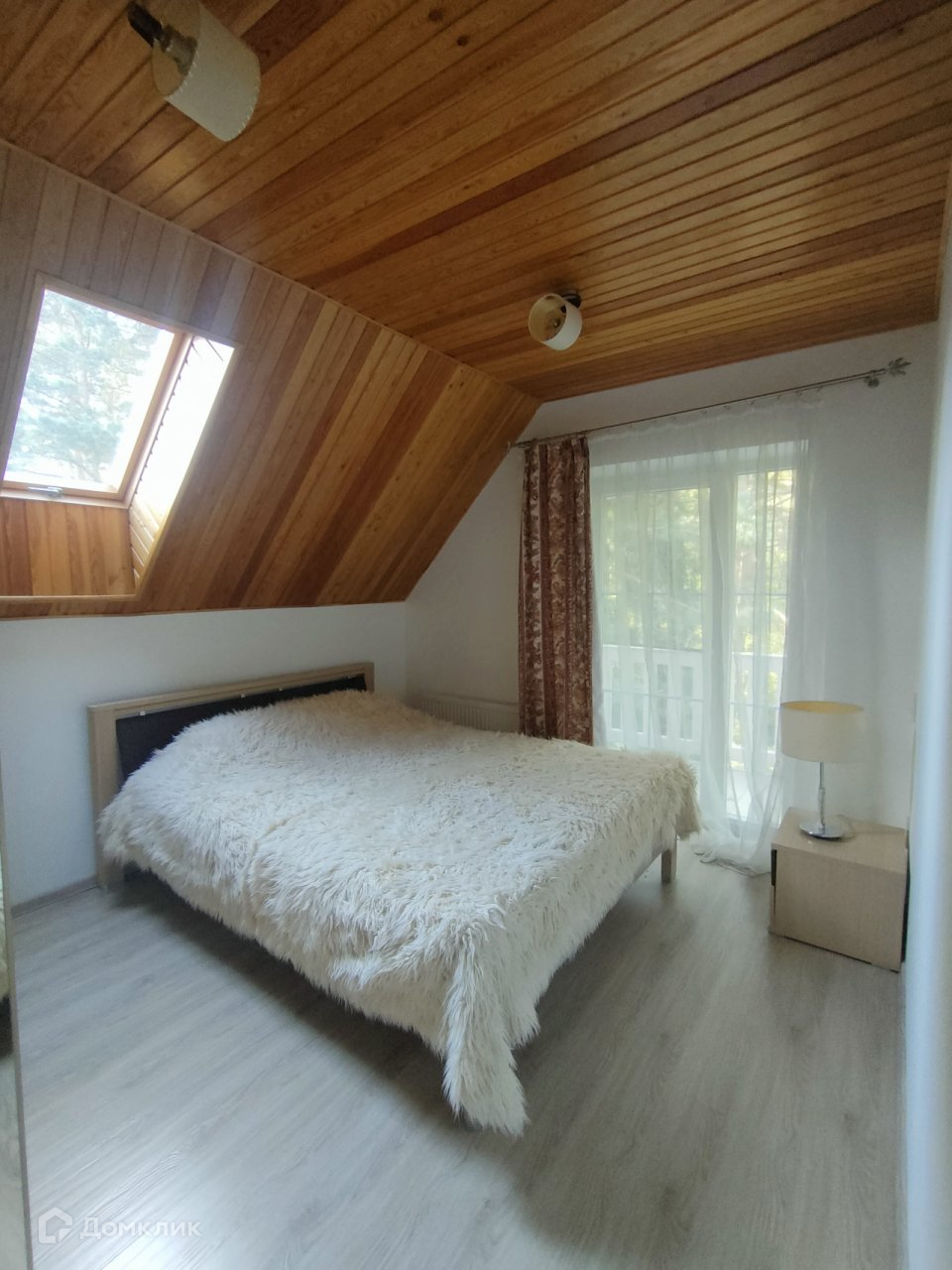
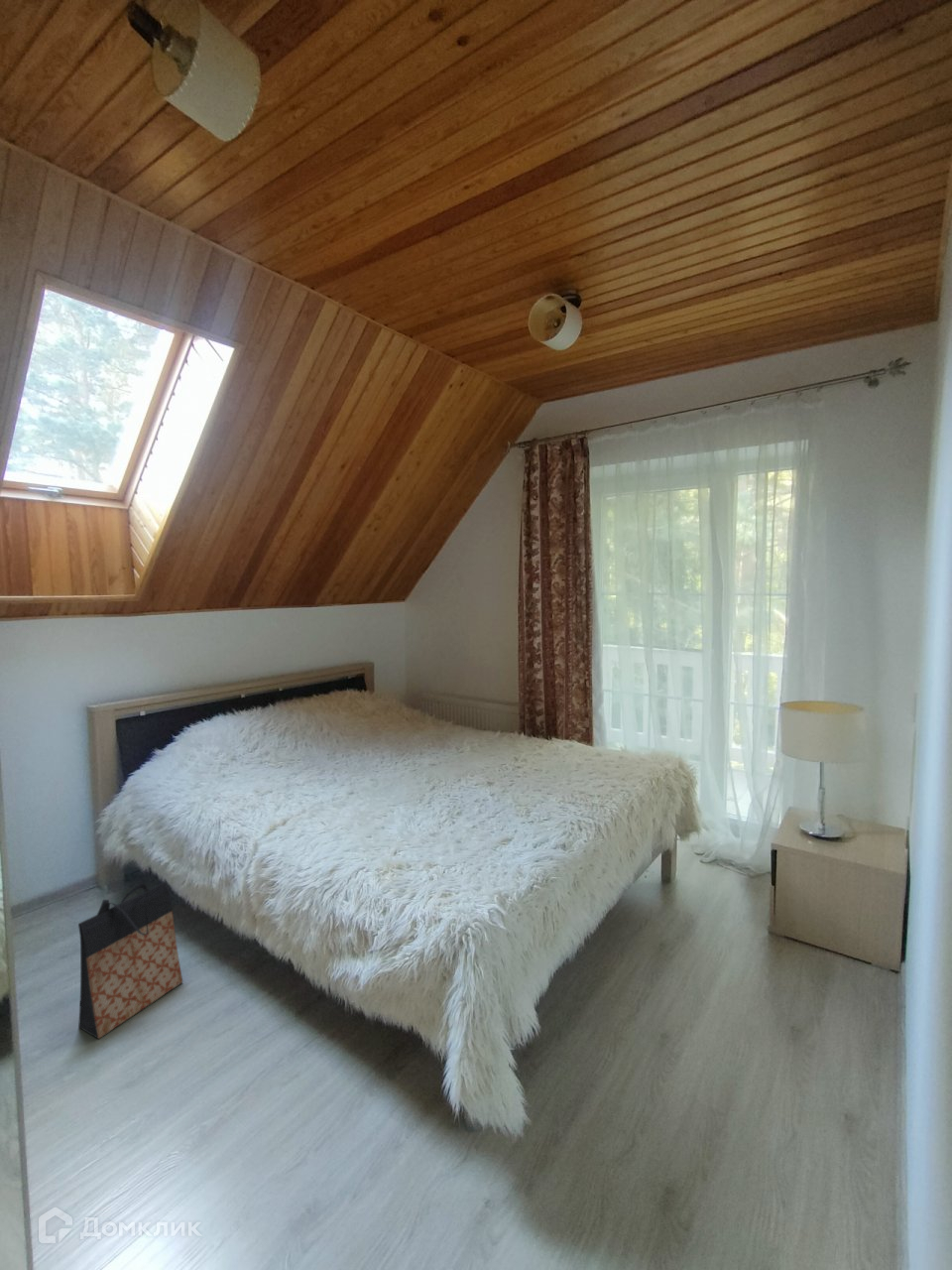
+ bag (129, 948)
